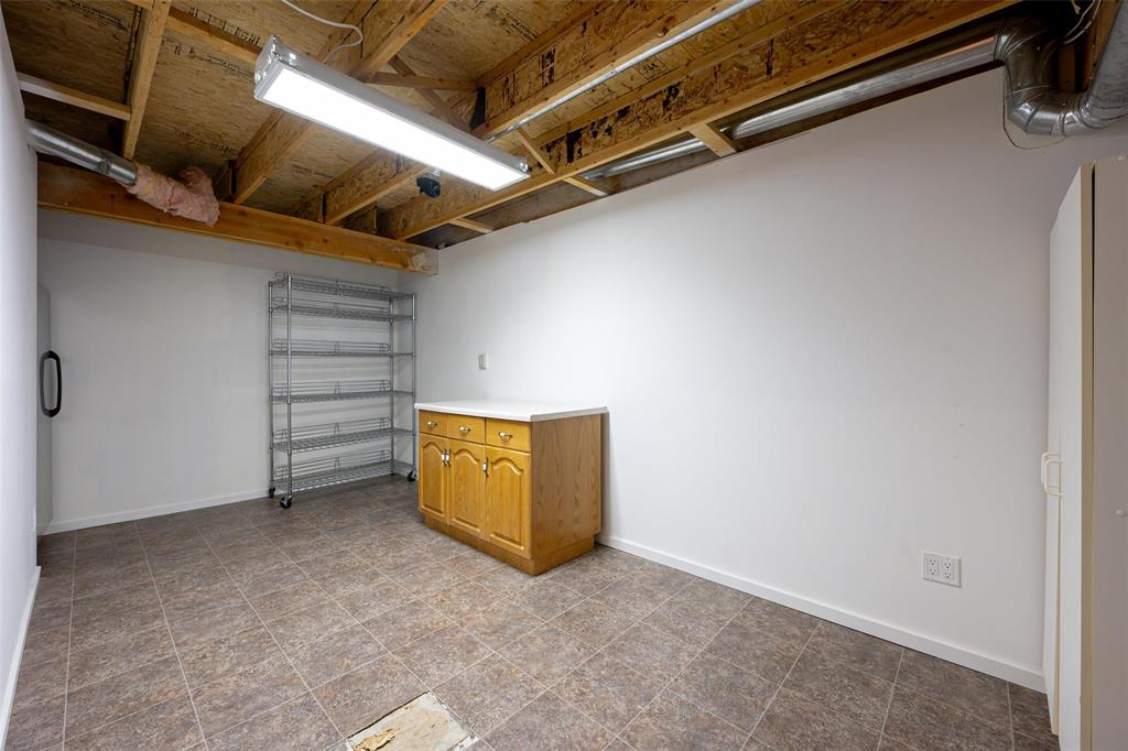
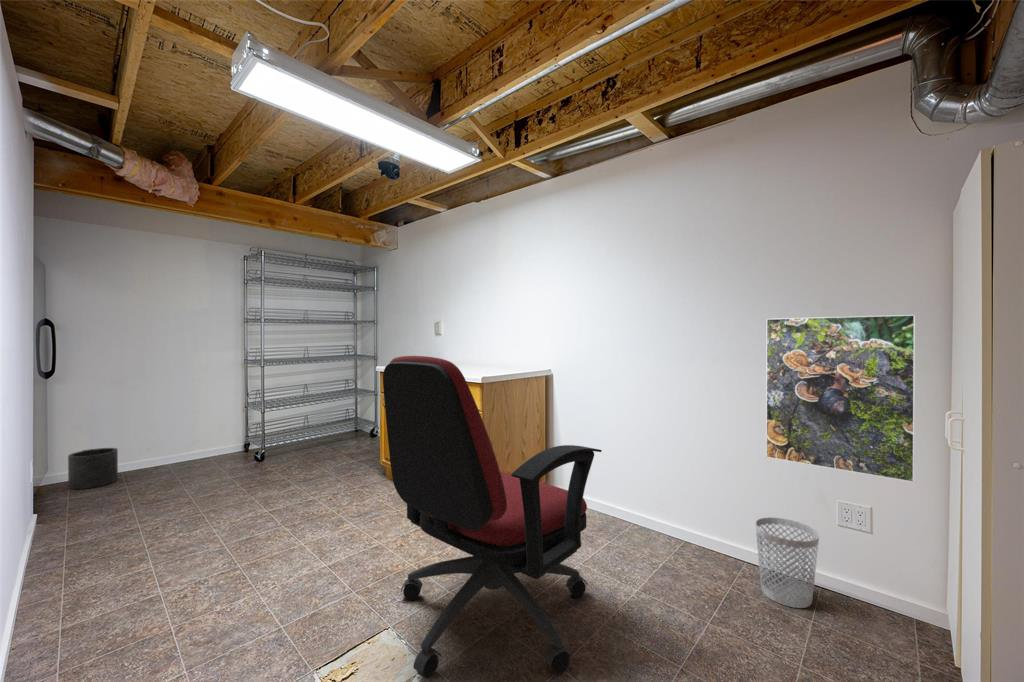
+ office chair (490, 486)
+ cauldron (93, 467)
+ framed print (833, 392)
+ wastebasket (786, 561)
